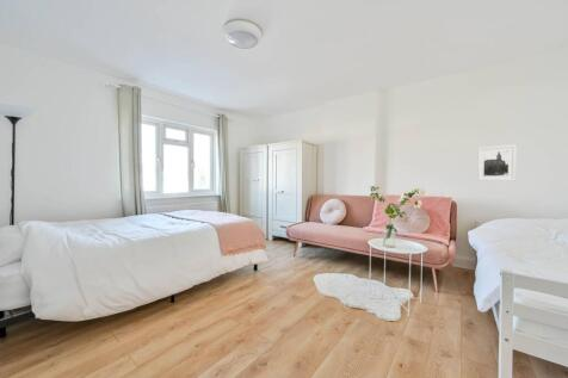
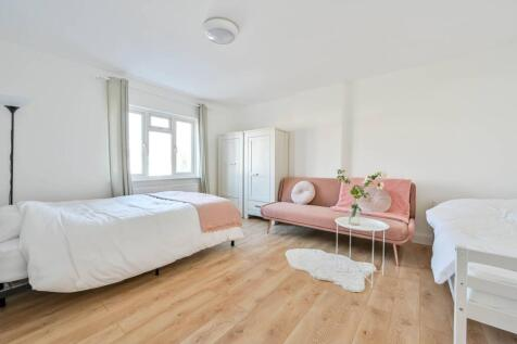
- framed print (495, 163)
